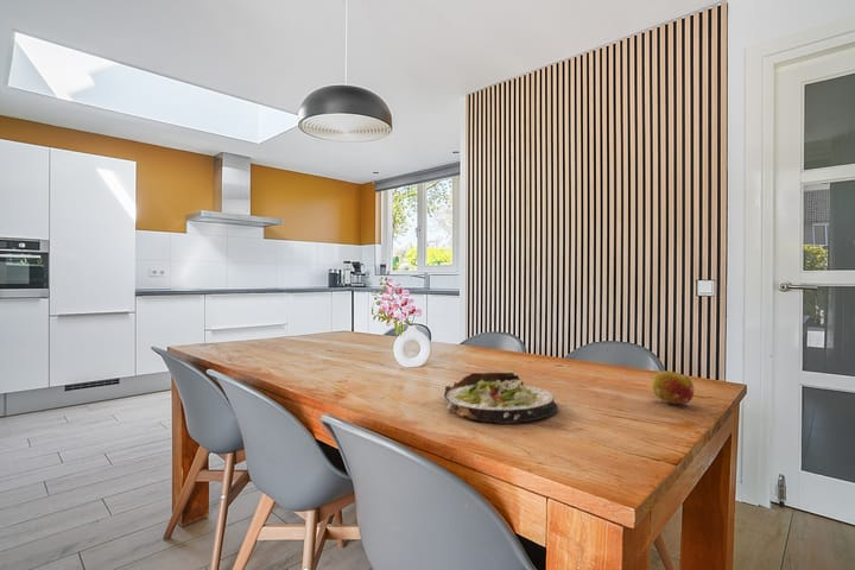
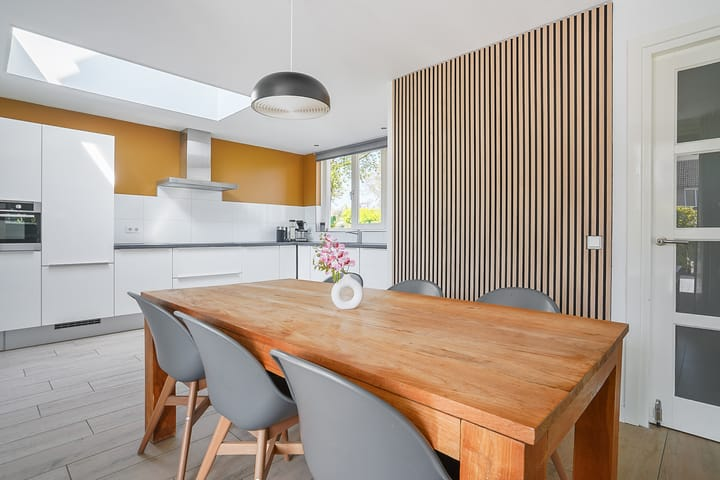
- salad plate (500, 394)
- fruit (672, 387)
